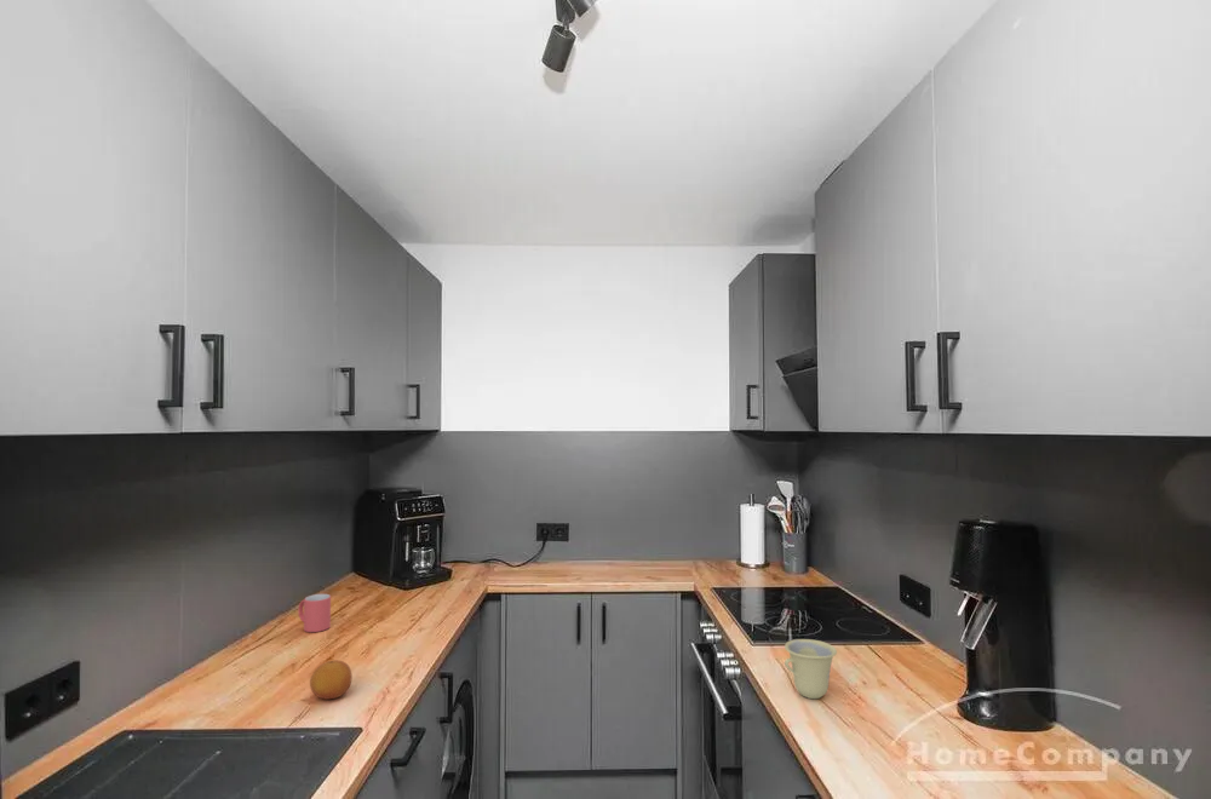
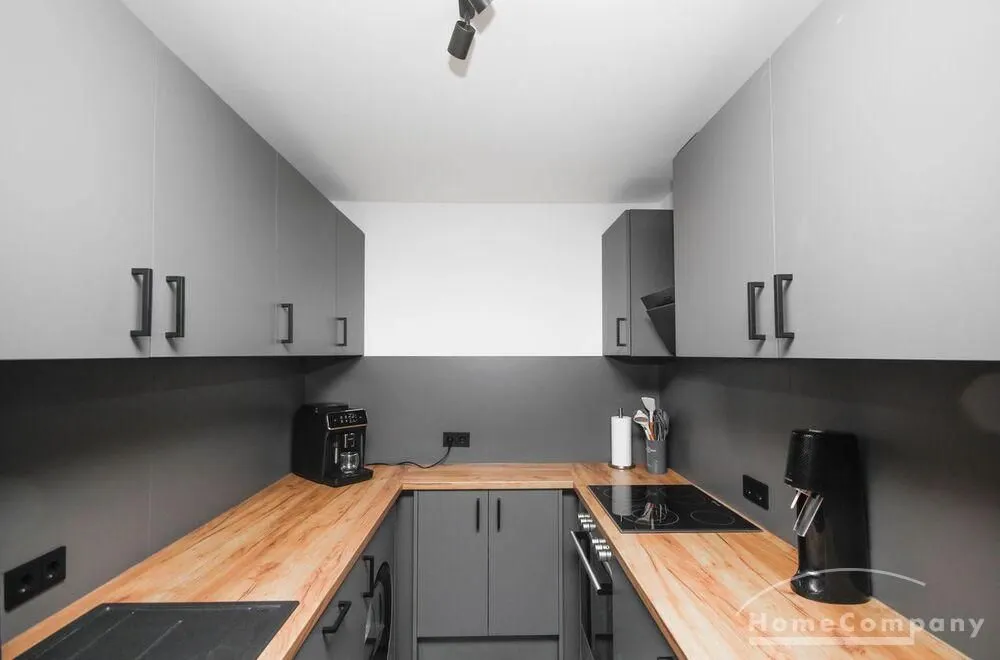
- cup (810, 669)
- fruit (331, 678)
- mug (312, 611)
